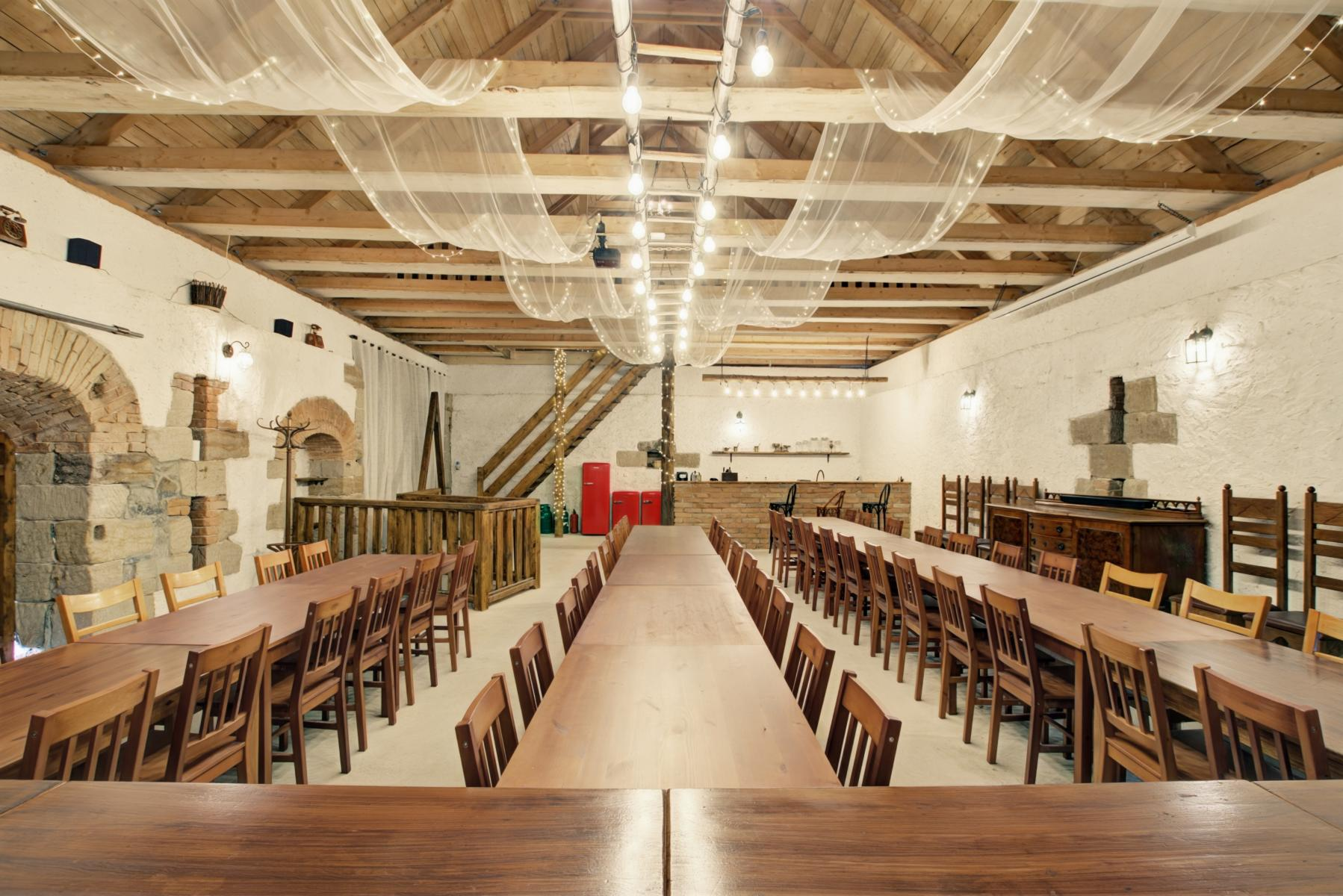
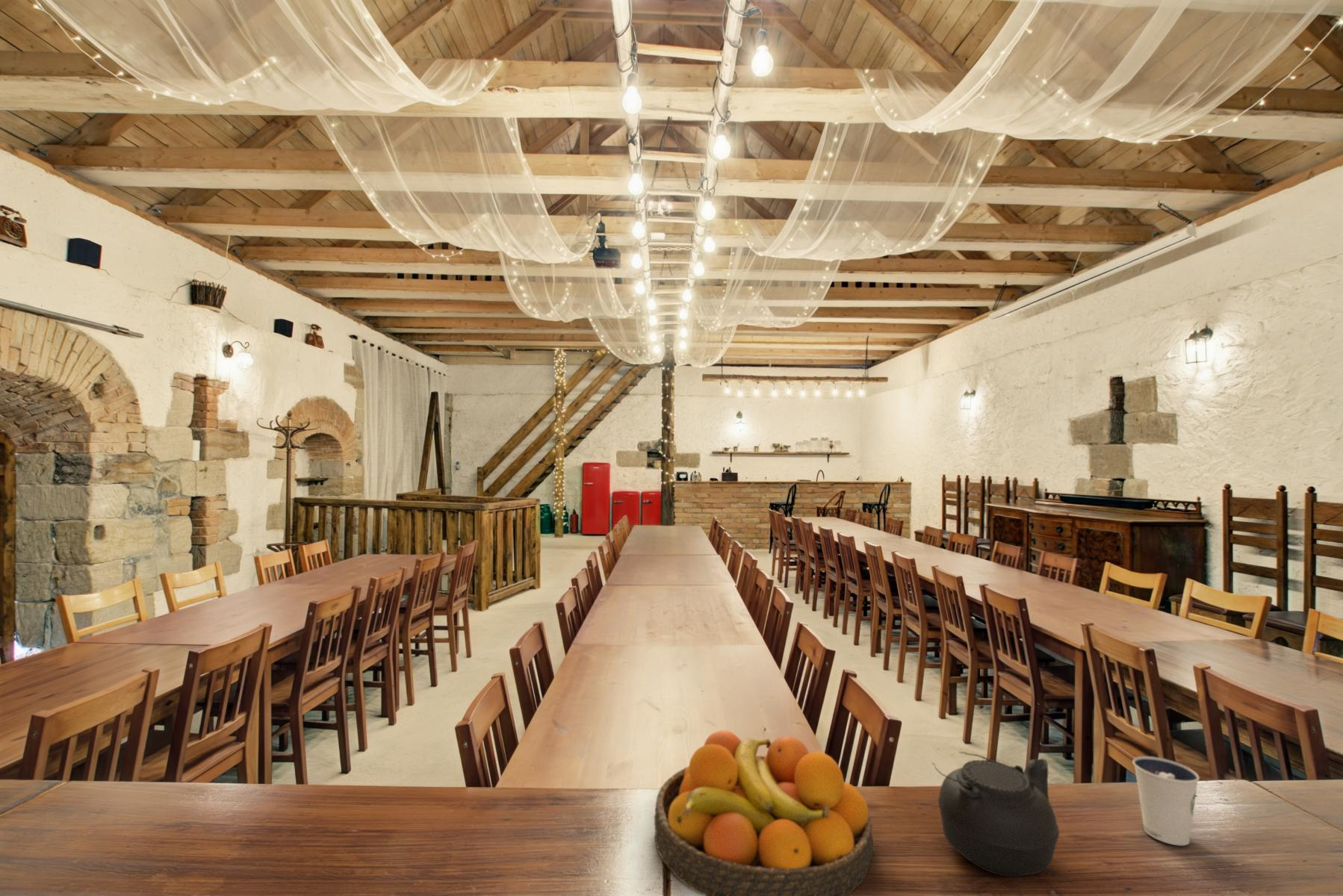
+ fruit bowl (760, 789)
+ teapot (1003, 811)
+ dixie cup (1165, 802)
